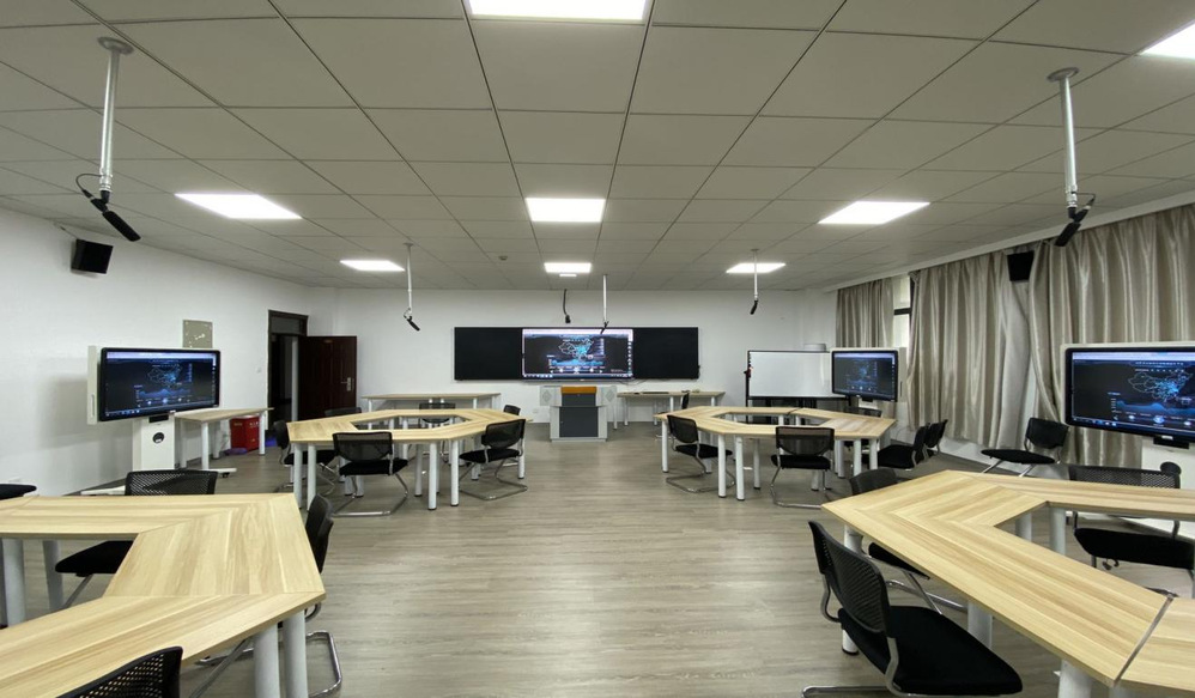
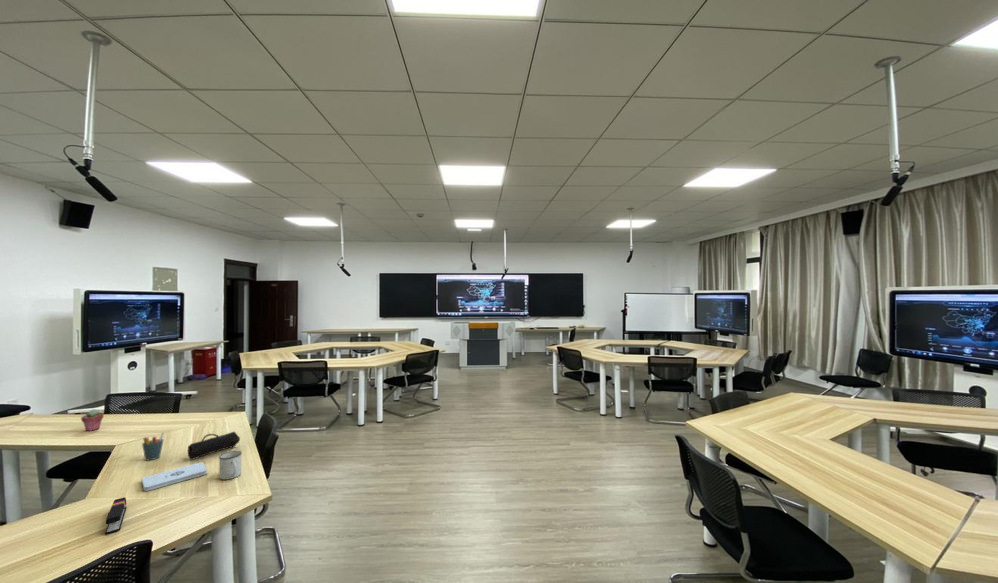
+ mug (231, 466)
+ notepad (175, 475)
+ pencil case (214, 444)
+ potted succulent (92, 419)
+ pen holder (152, 445)
+ stapler (116, 513)
